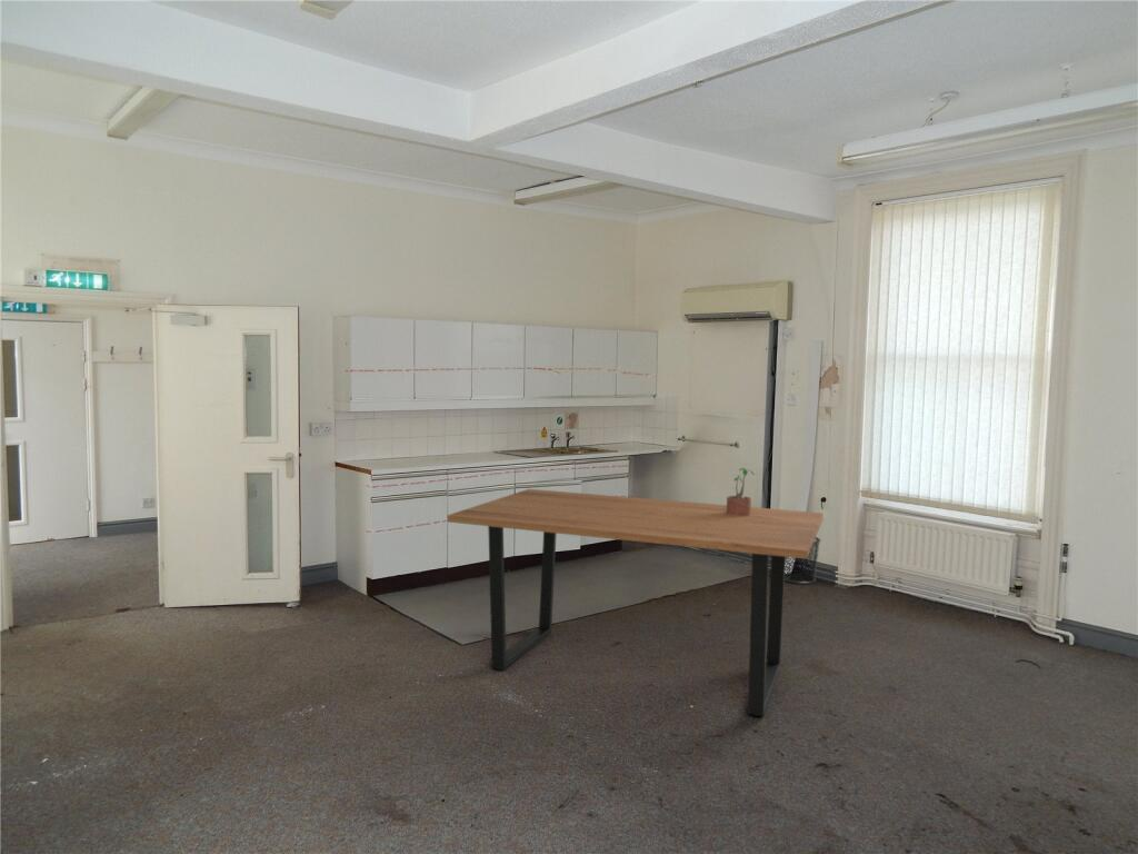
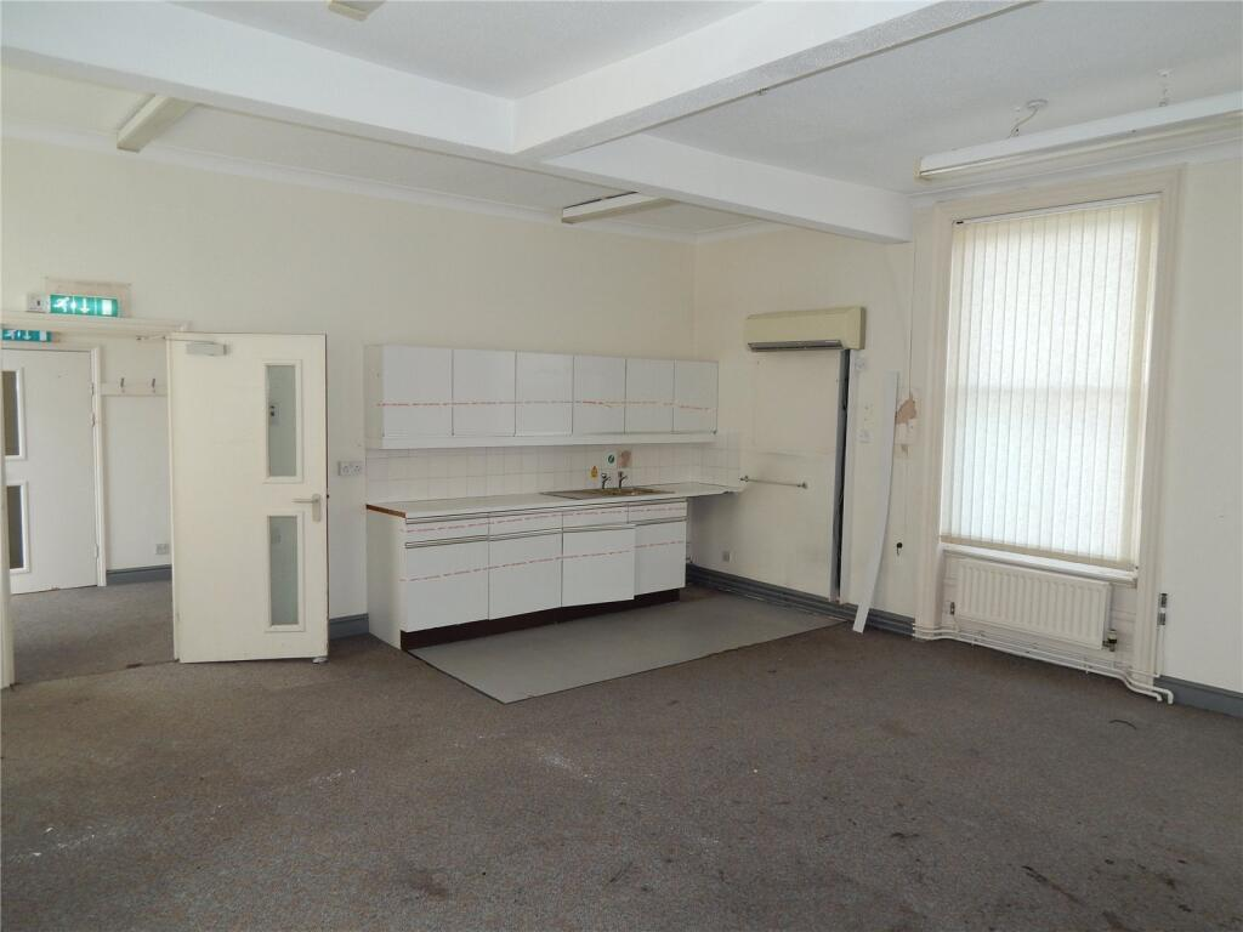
- waste bin (799, 558)
- potted plant (742, 490)
- dining table (643, 542)
